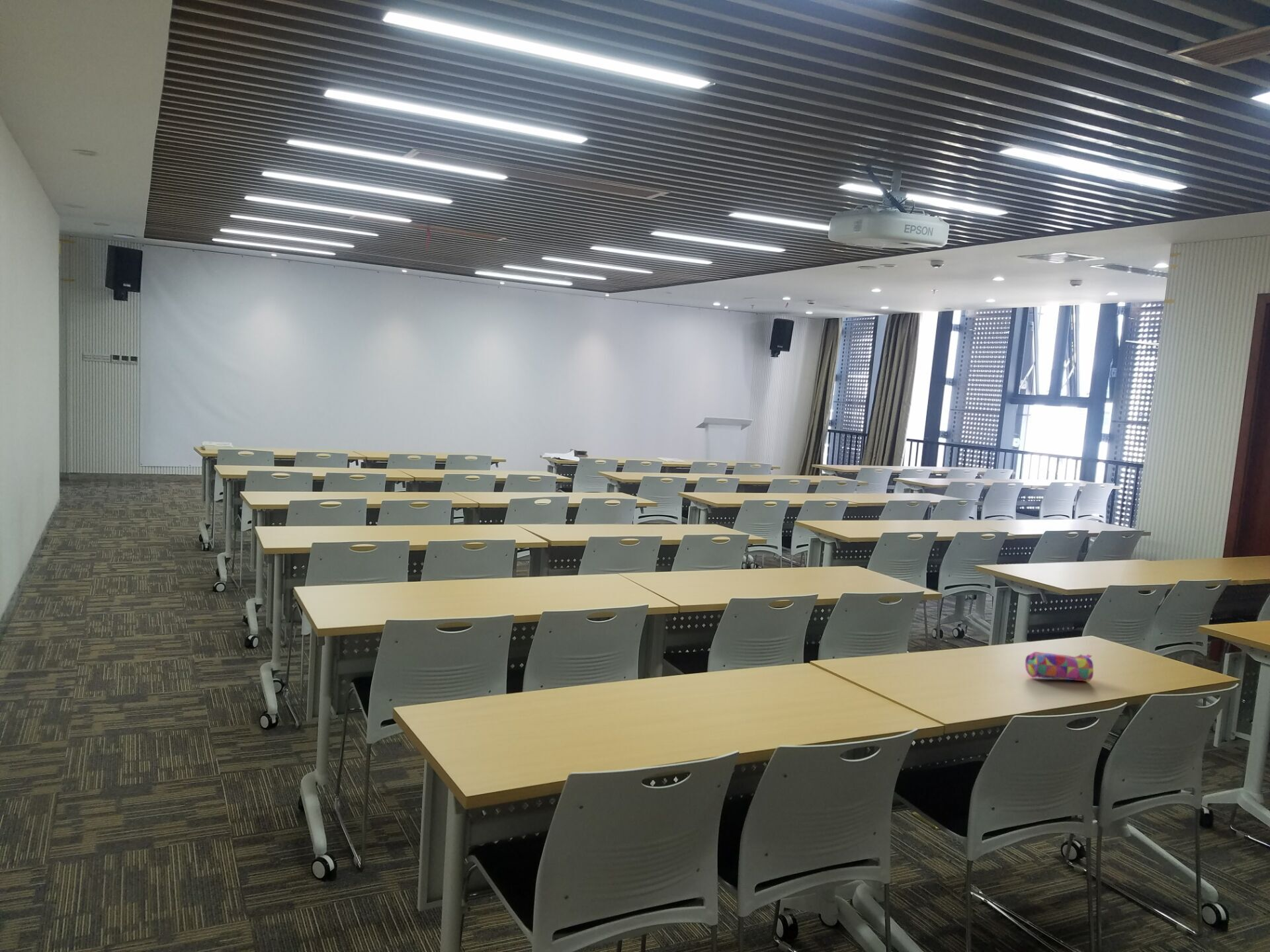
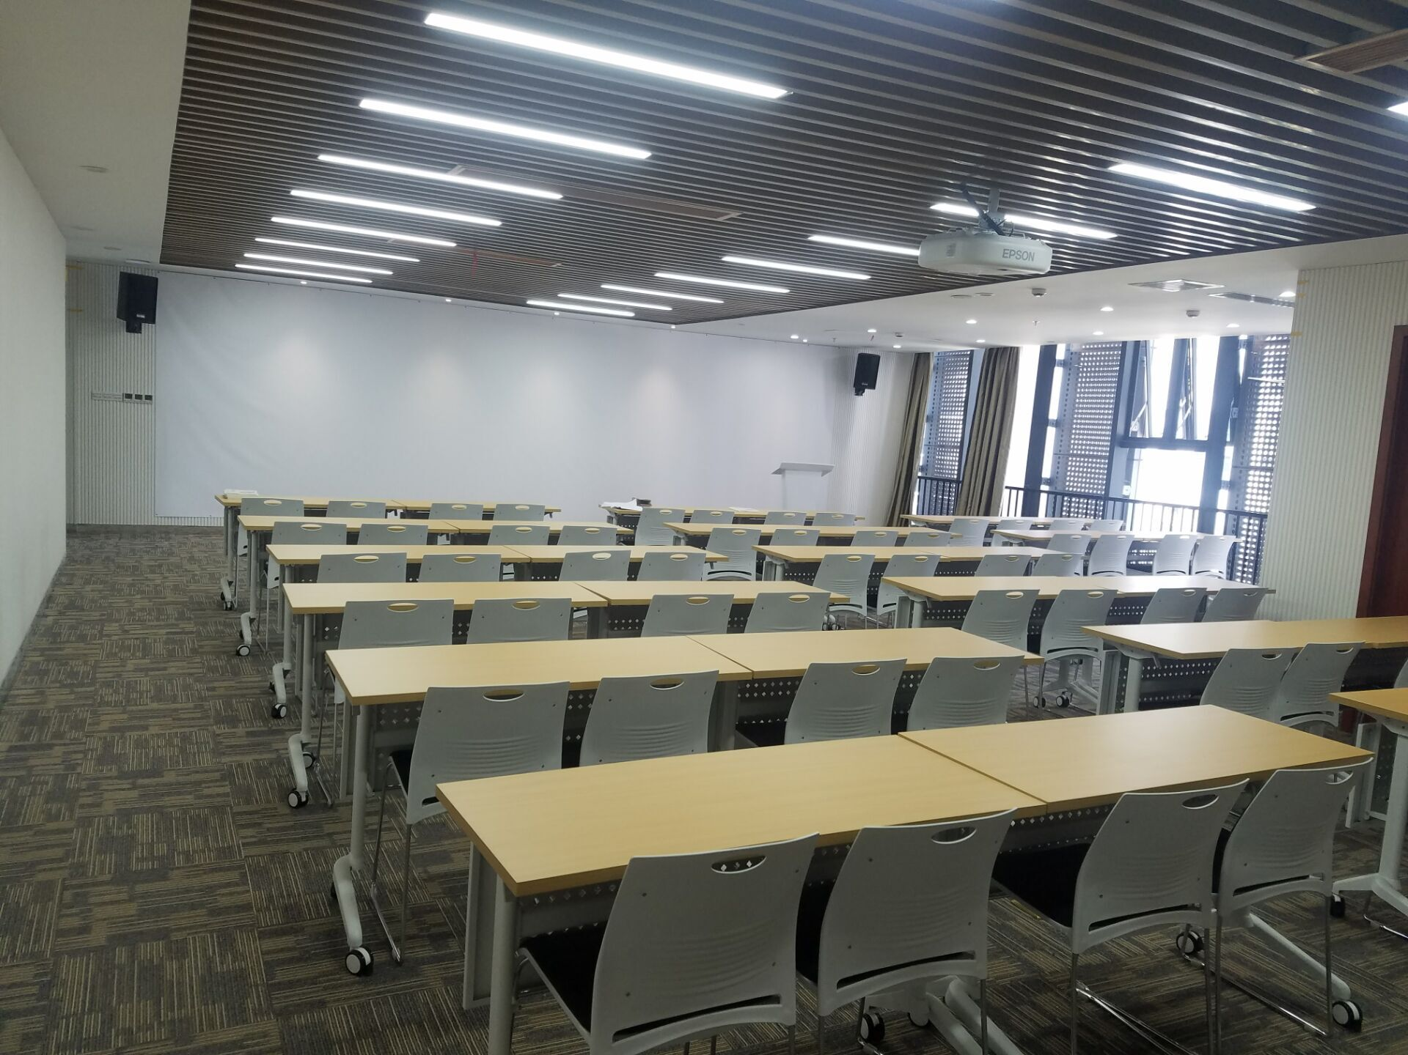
- pencil case (1060, 666)
